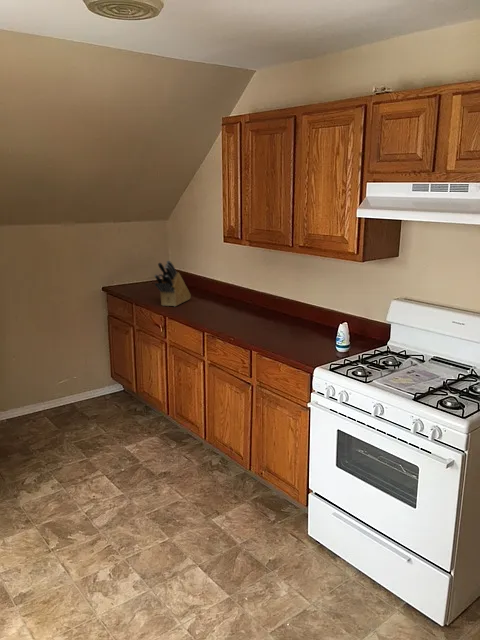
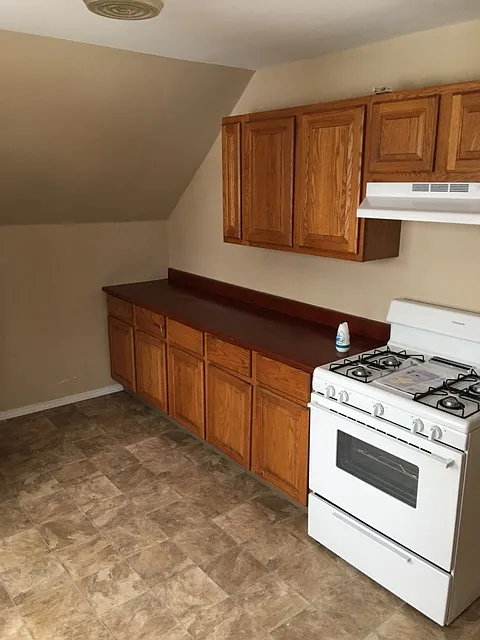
- knife block (172, 281)
